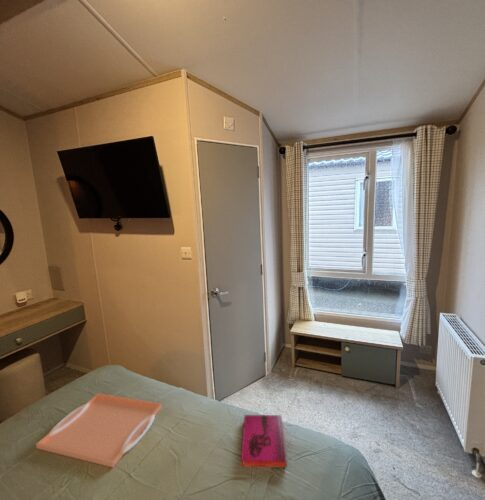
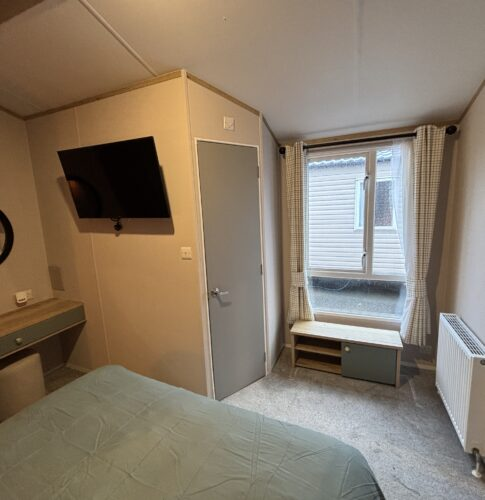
- hardback book (263, 438)
- serving tray (104, 424)
